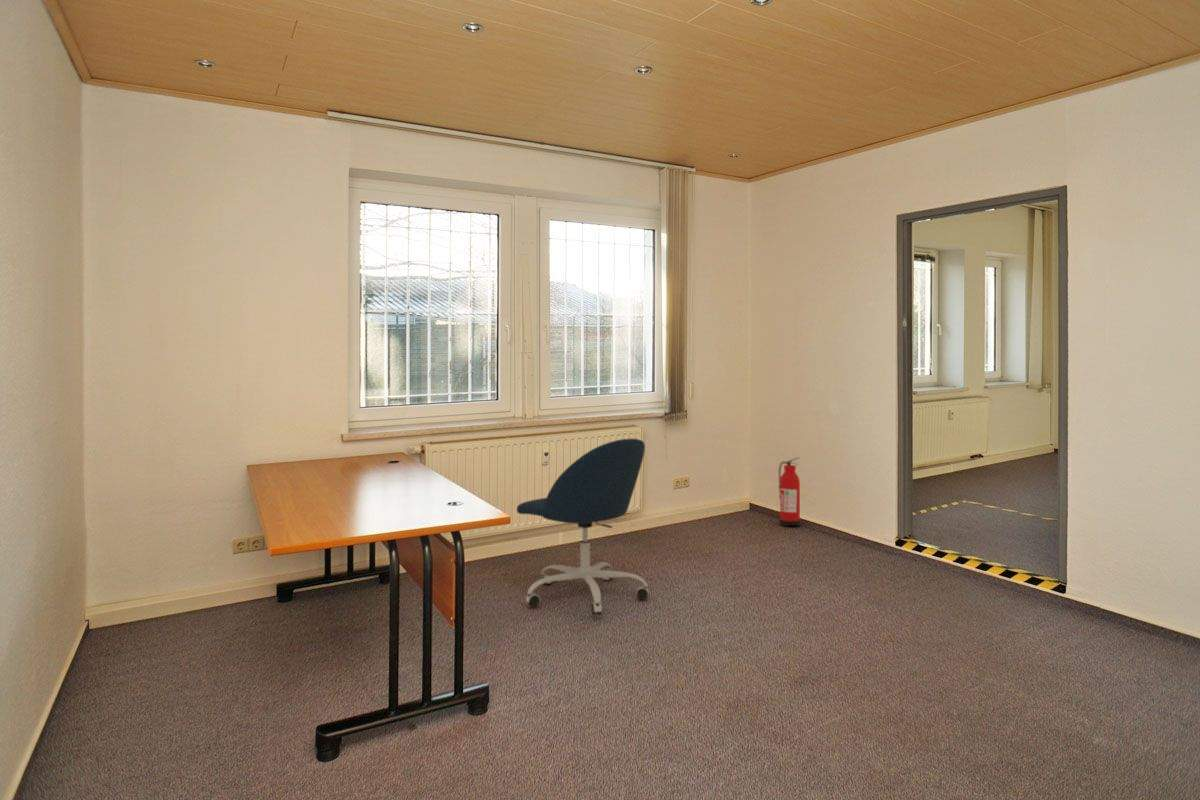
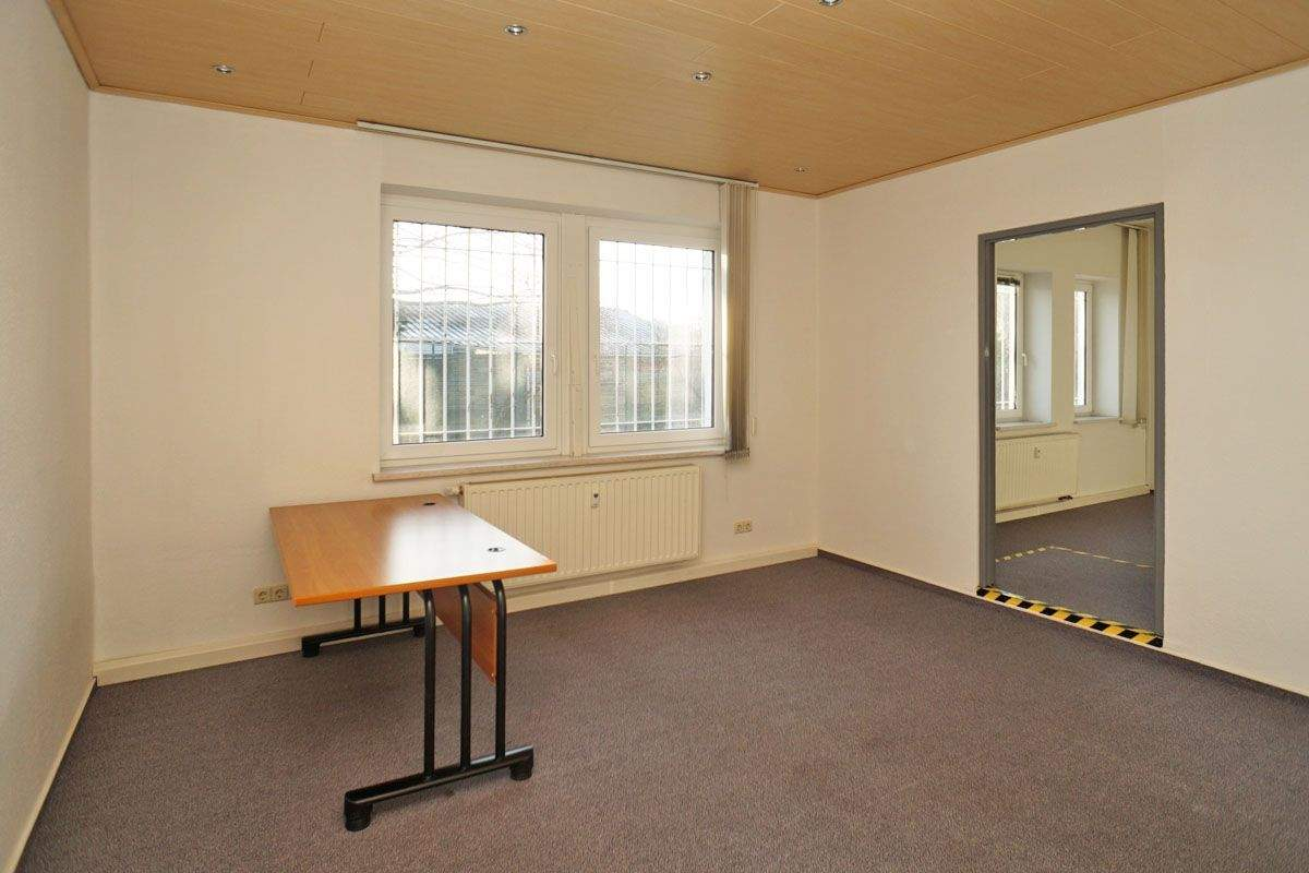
- fire extinguisher (789, 490)
- office chair (583, 516)
